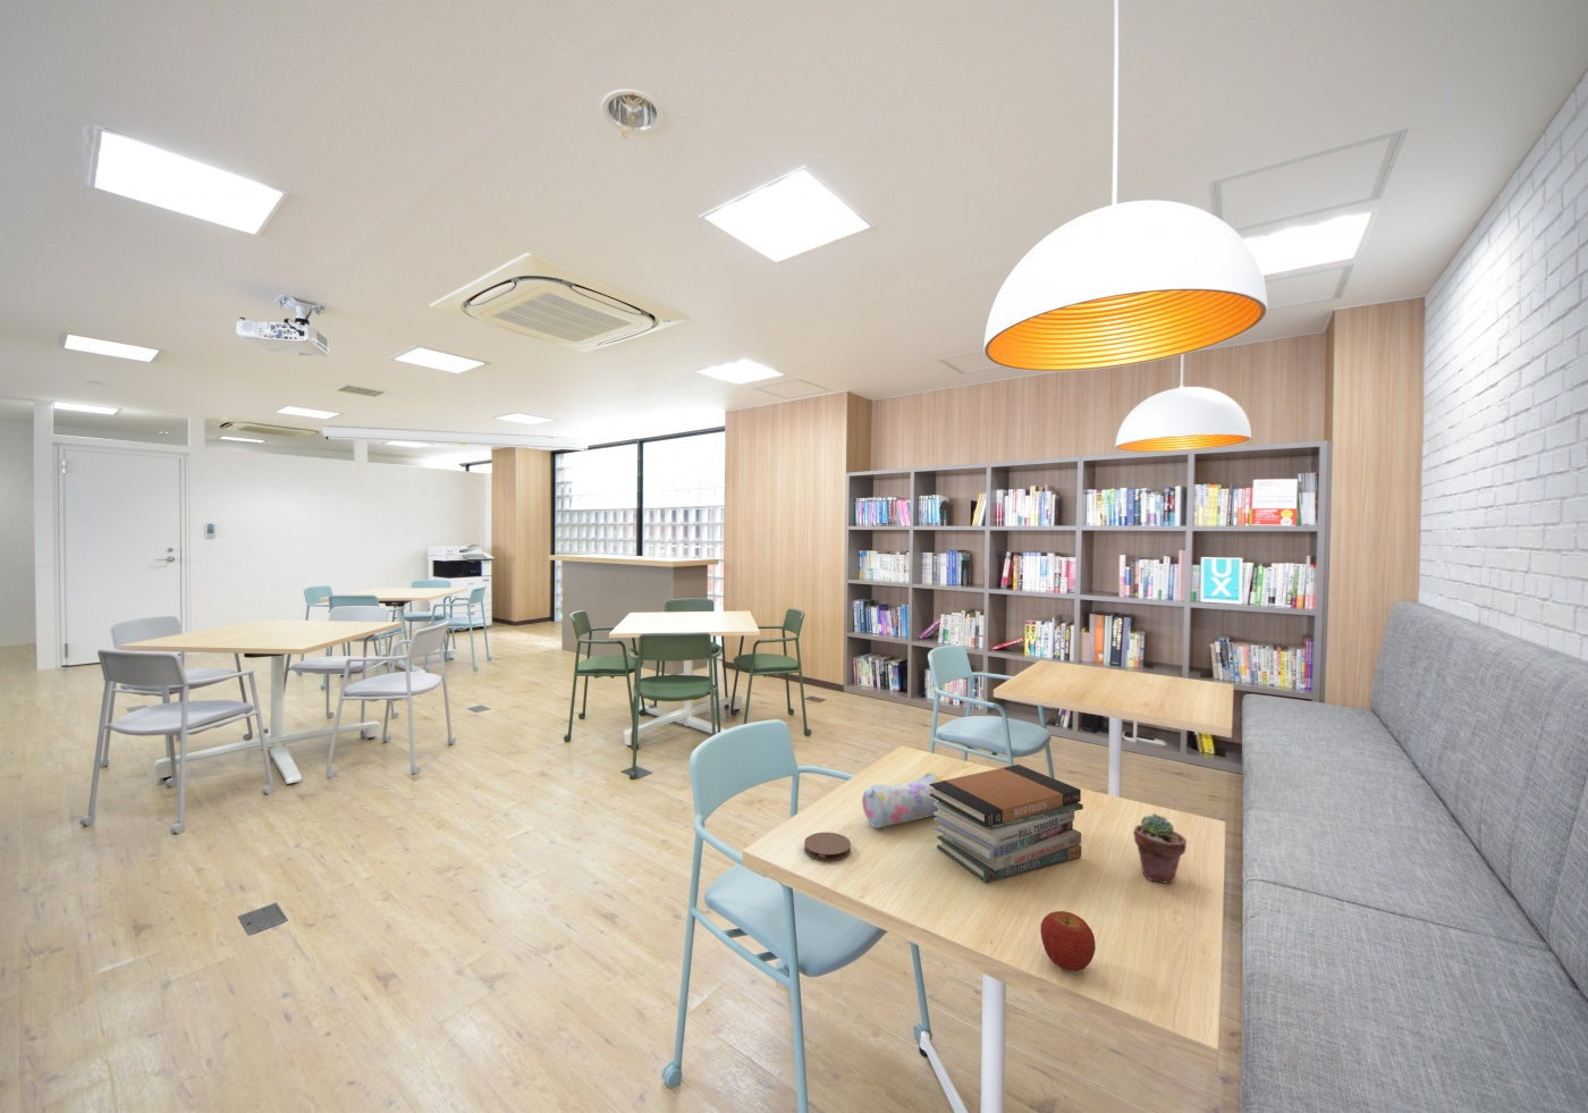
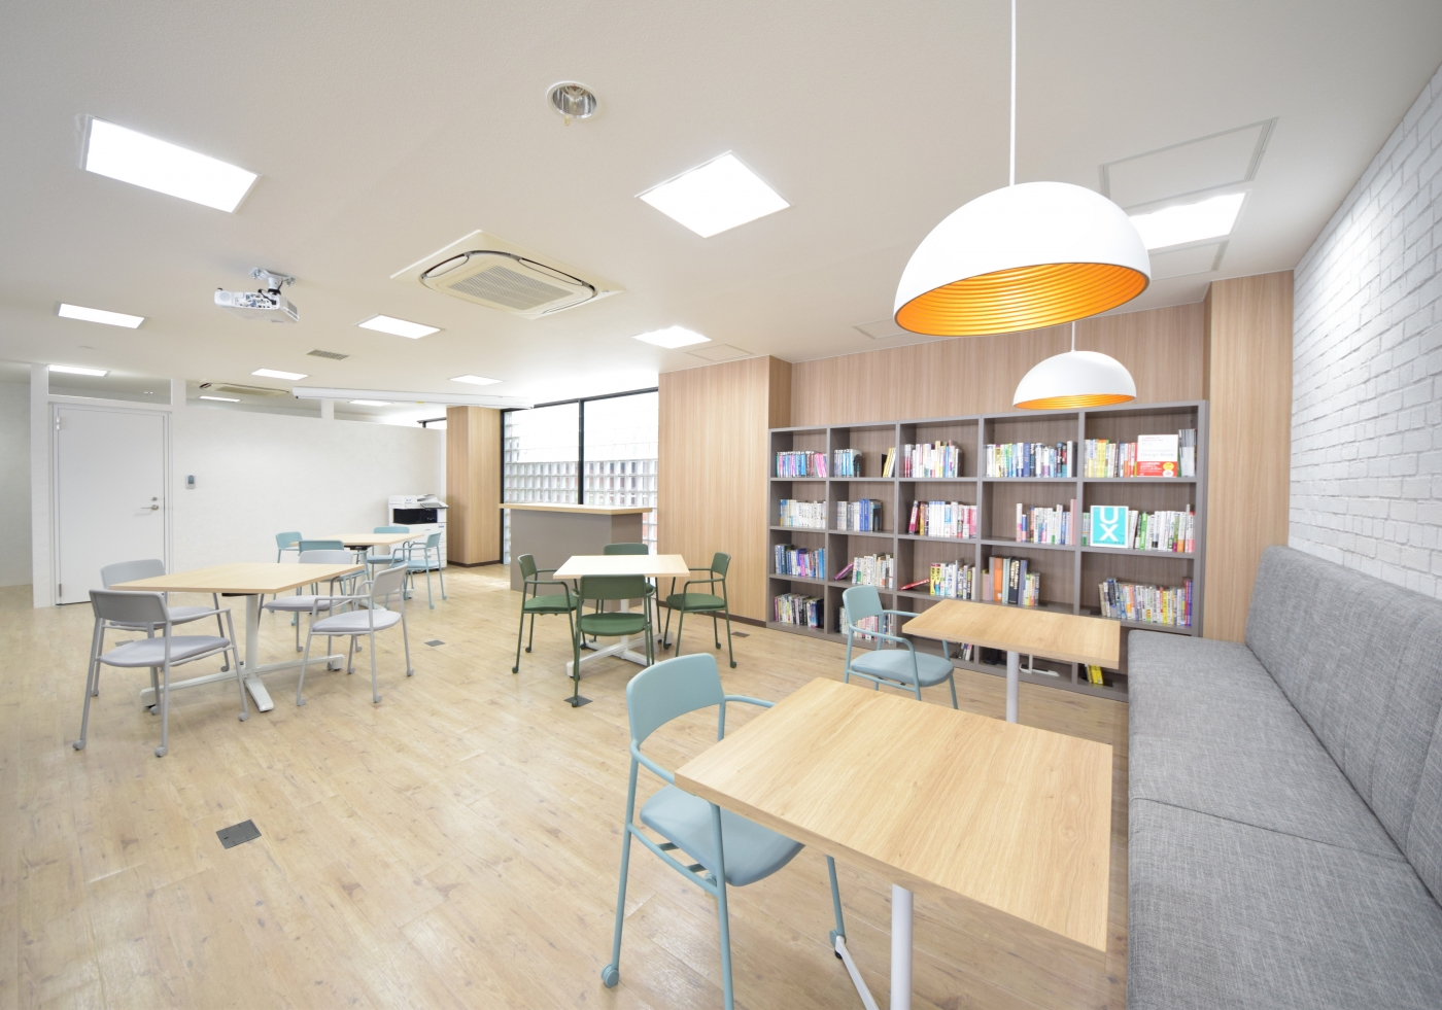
- book stack (1004, 820)
- apple (1067, 939)
- coaster (827, 845)
- pencil case (905, 799)
- potted succulent (1158, 845)
